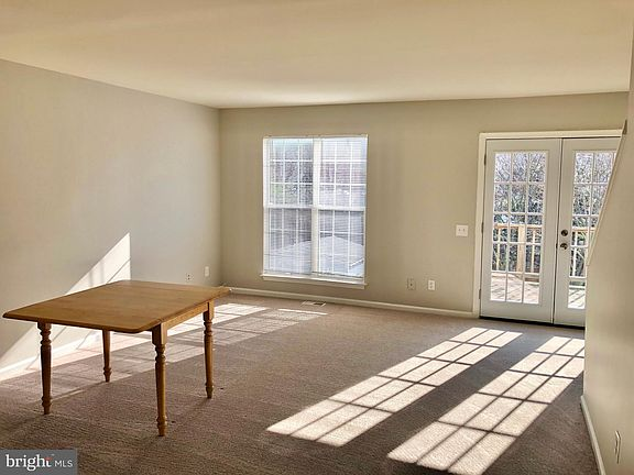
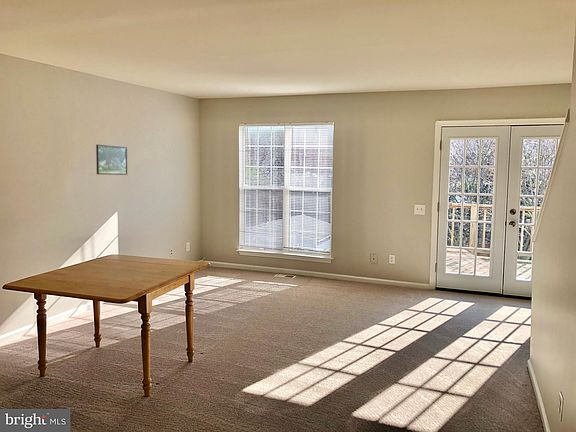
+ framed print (112, 160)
